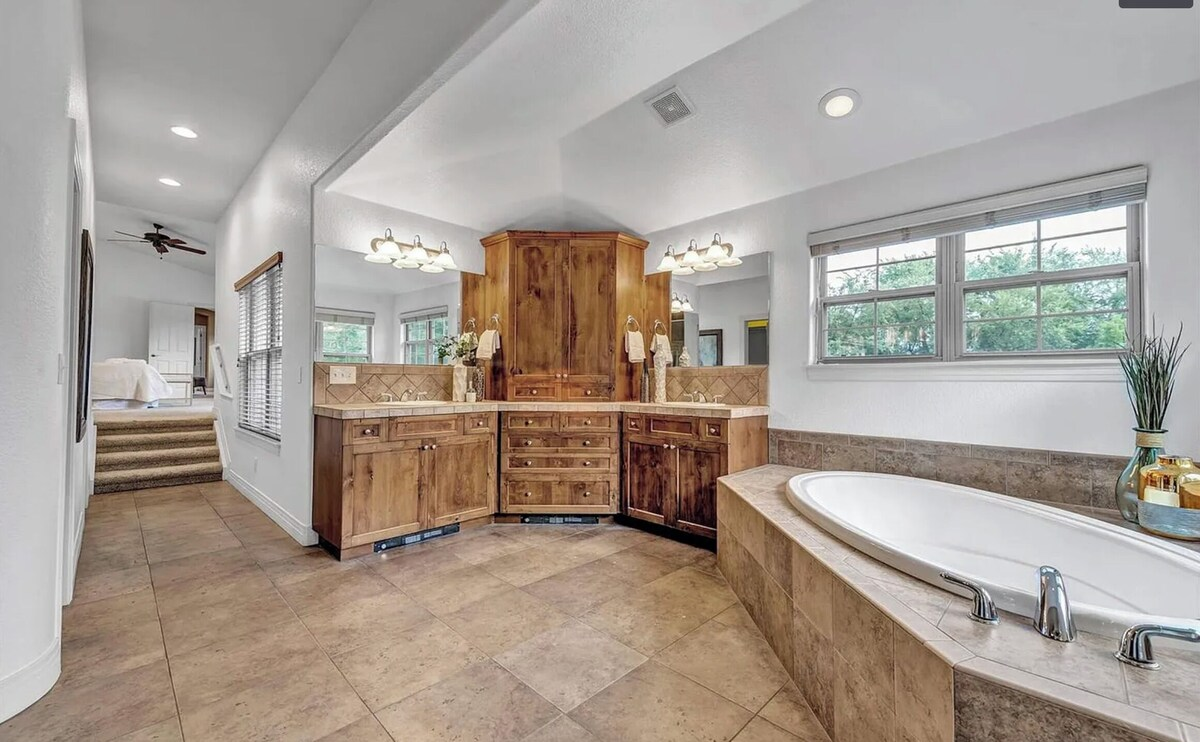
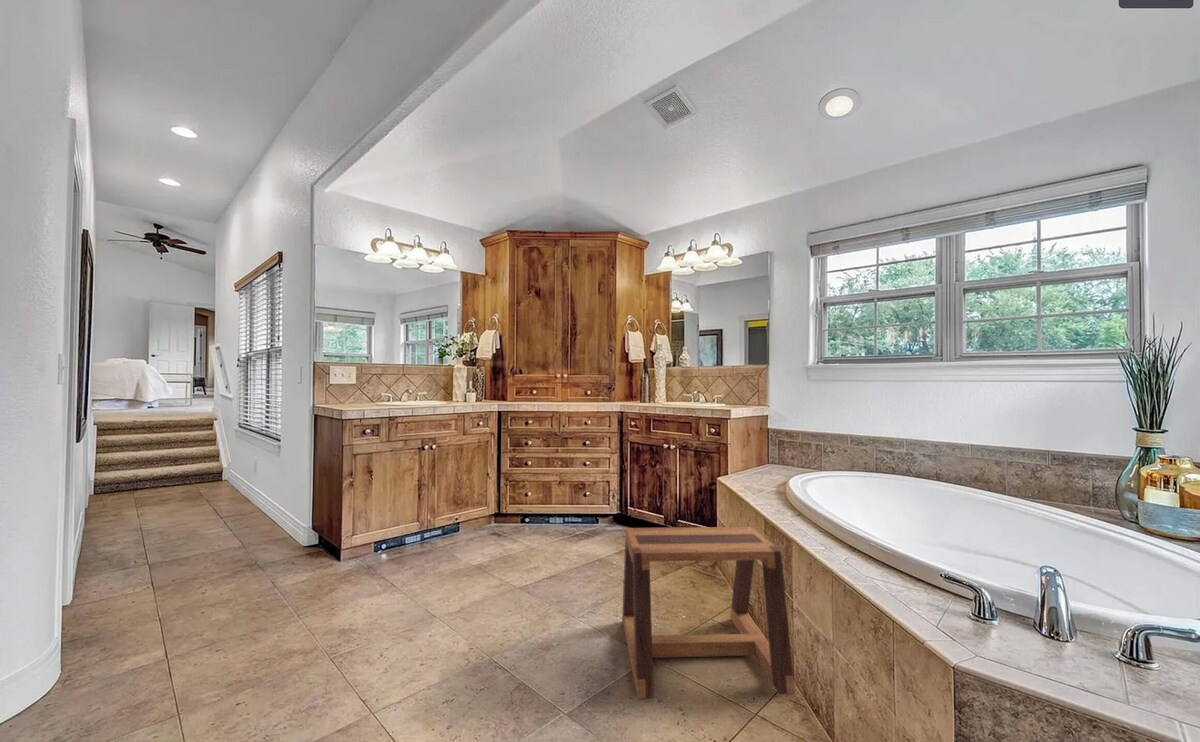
+ stool (732, 597)
